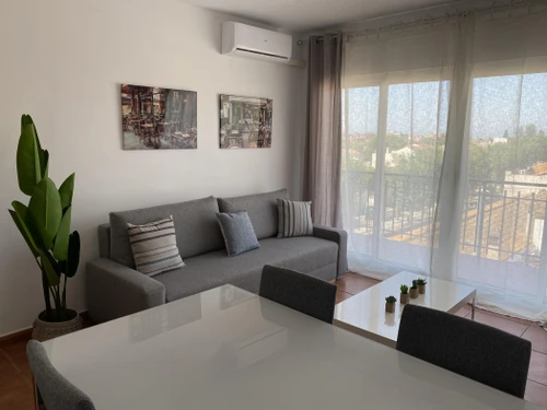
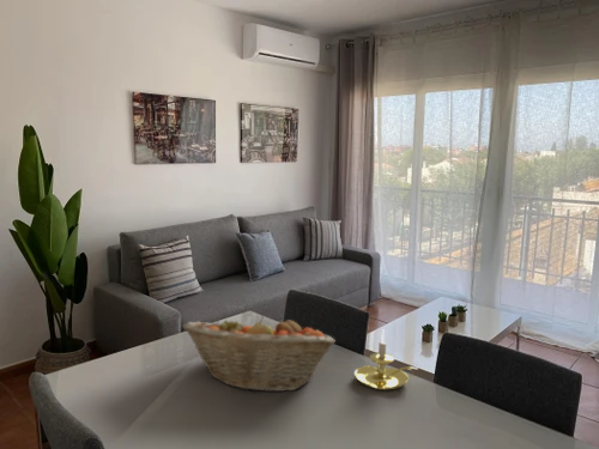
+ candle holder (386, 356)
+ fruit basket (258, 344)
